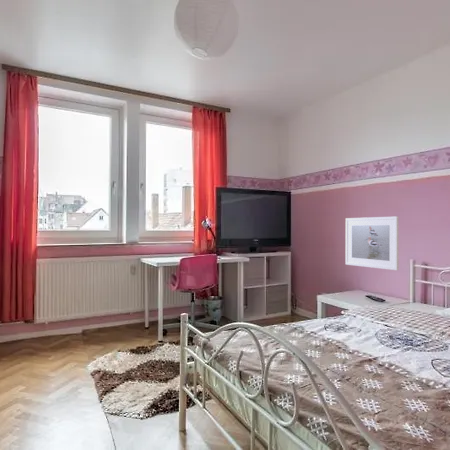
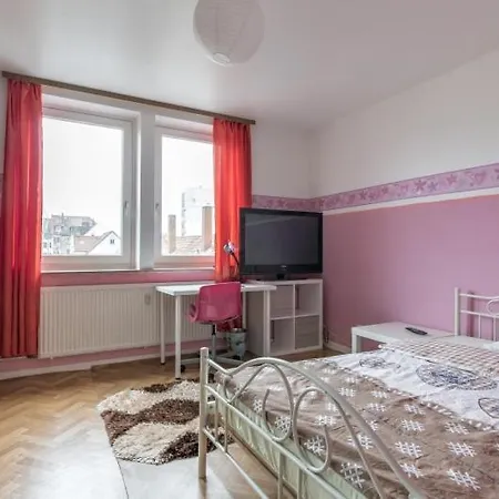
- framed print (370, 242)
